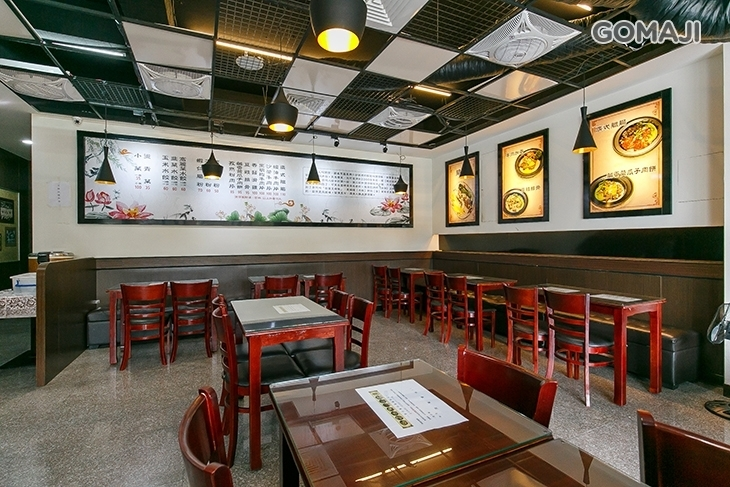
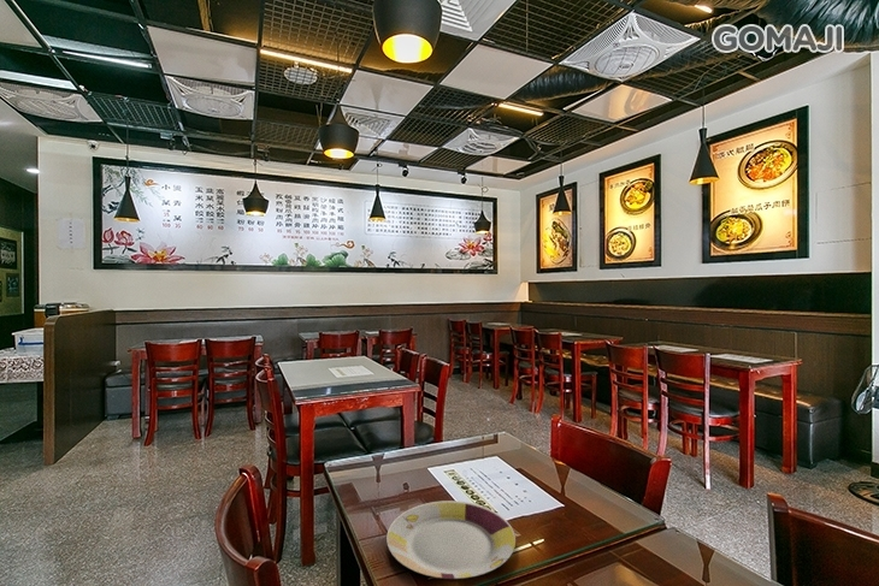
+ plate (450, 538)
